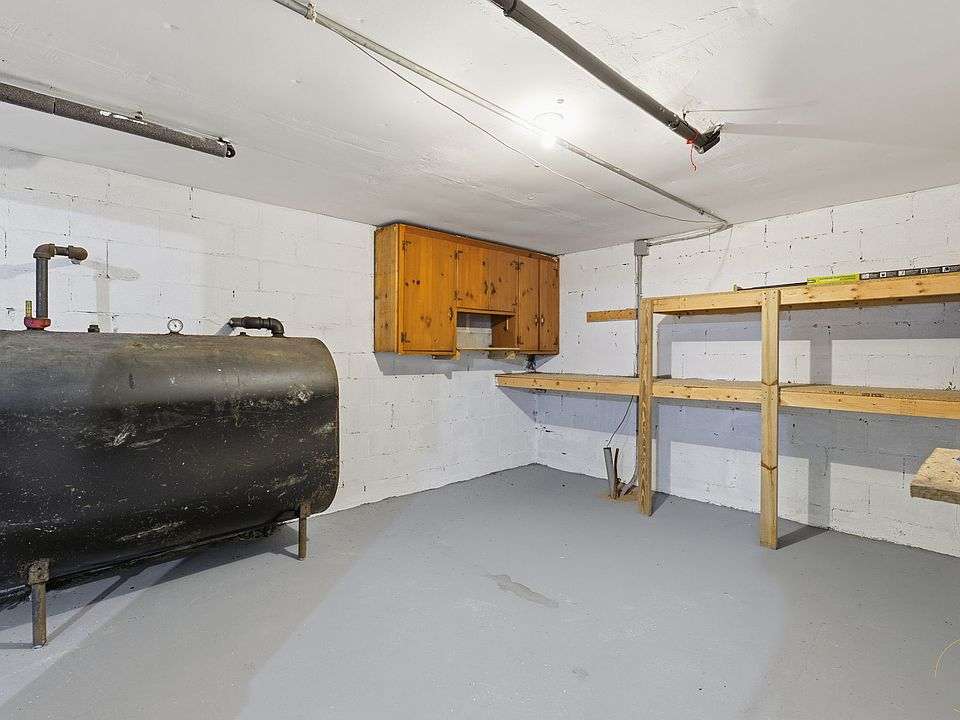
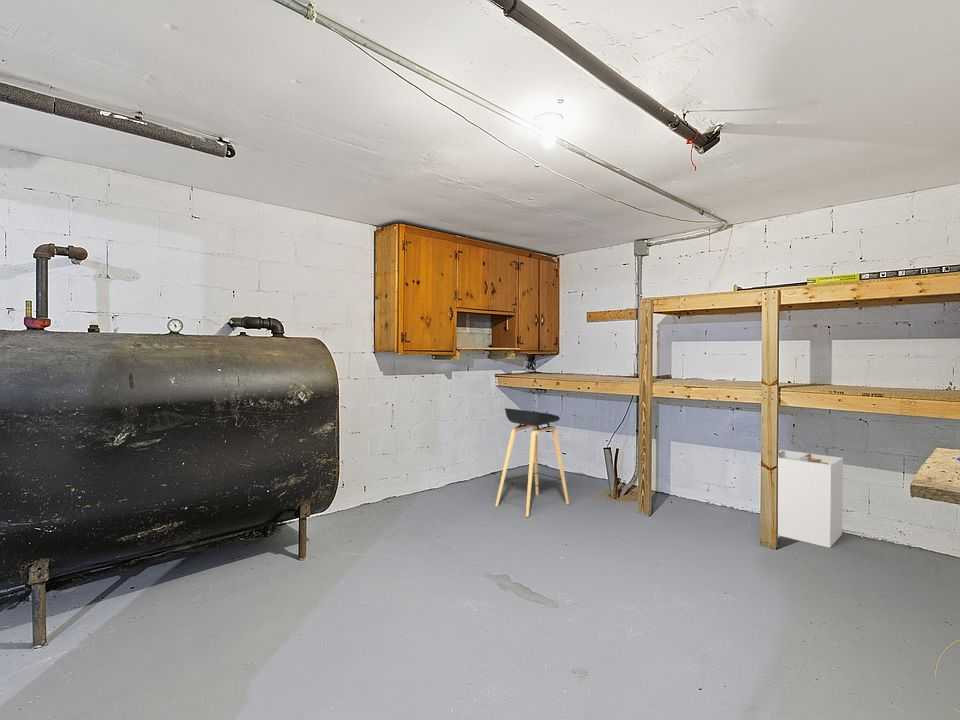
+ laundry hamper (803, 495)
+ stool (532, 456)
